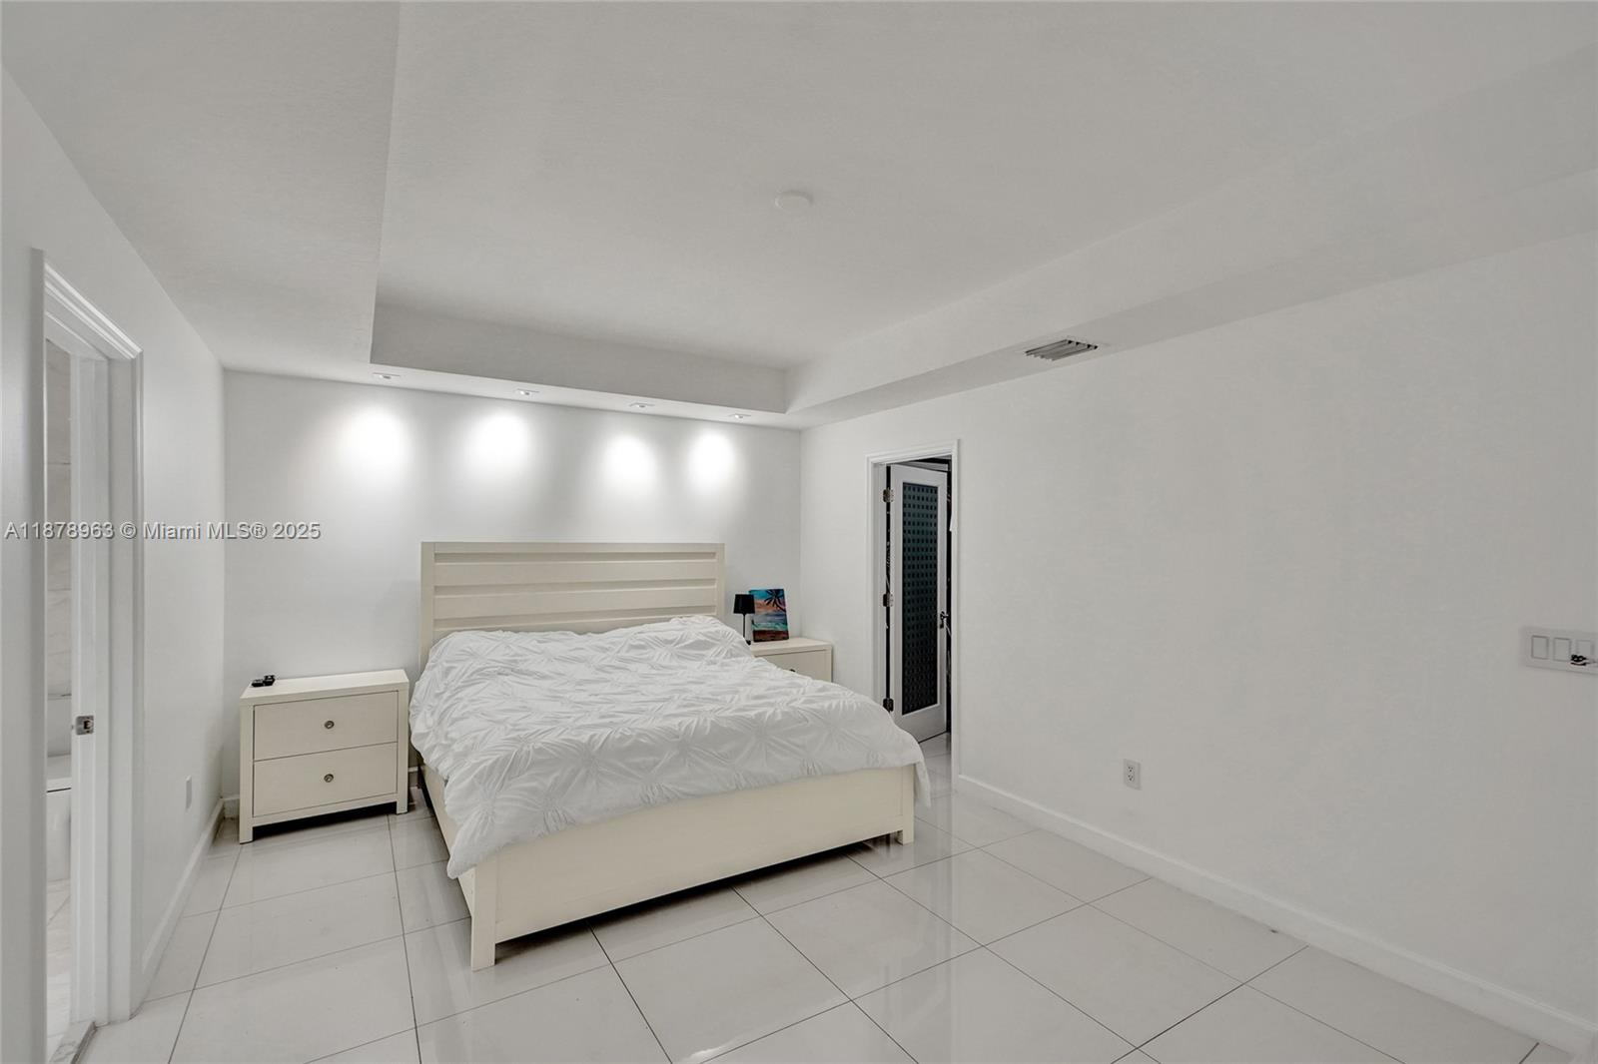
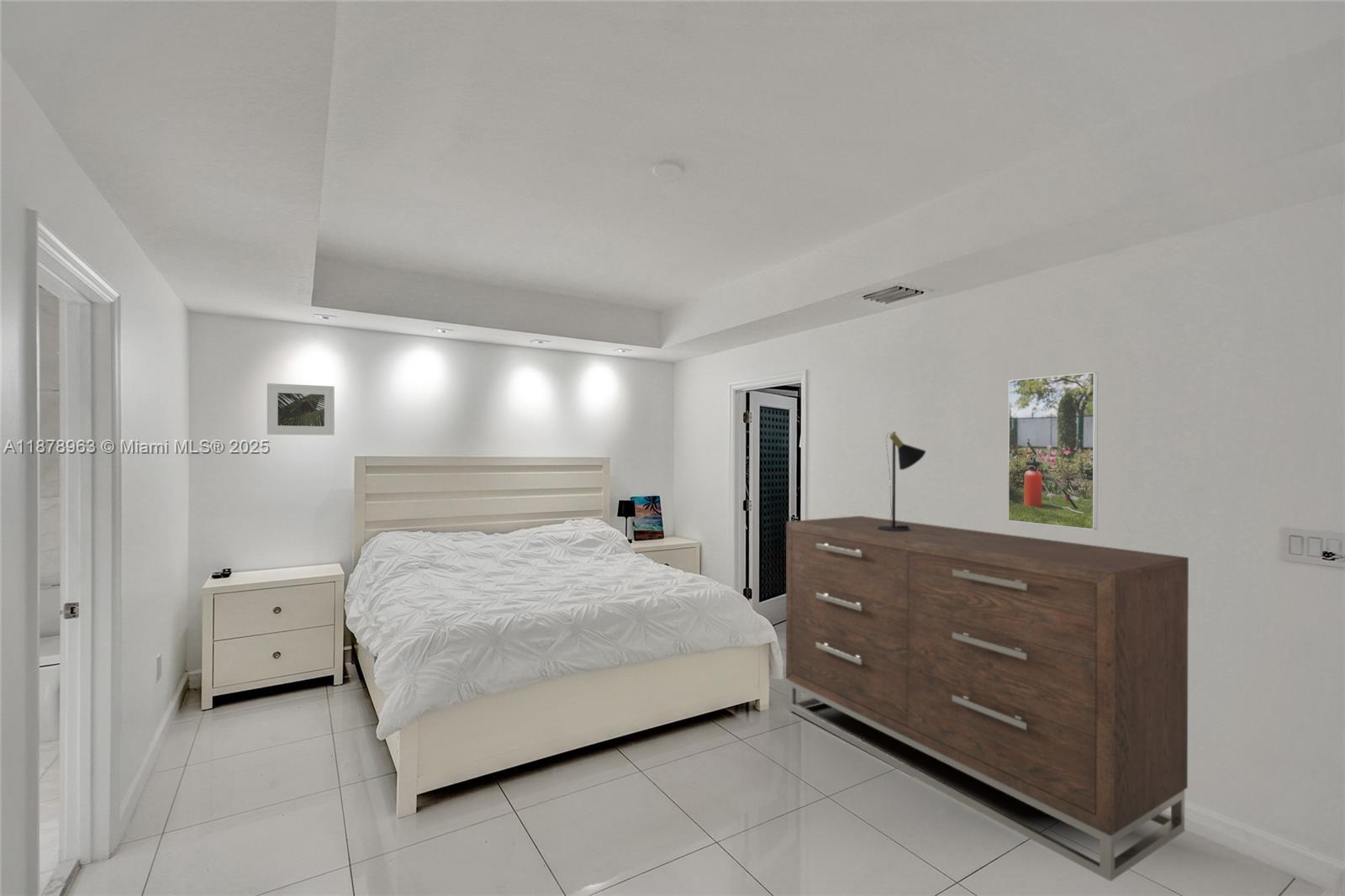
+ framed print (1050, 451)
+ dresser (947, 648)
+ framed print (301, 409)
+ table lamp (894, 480)
